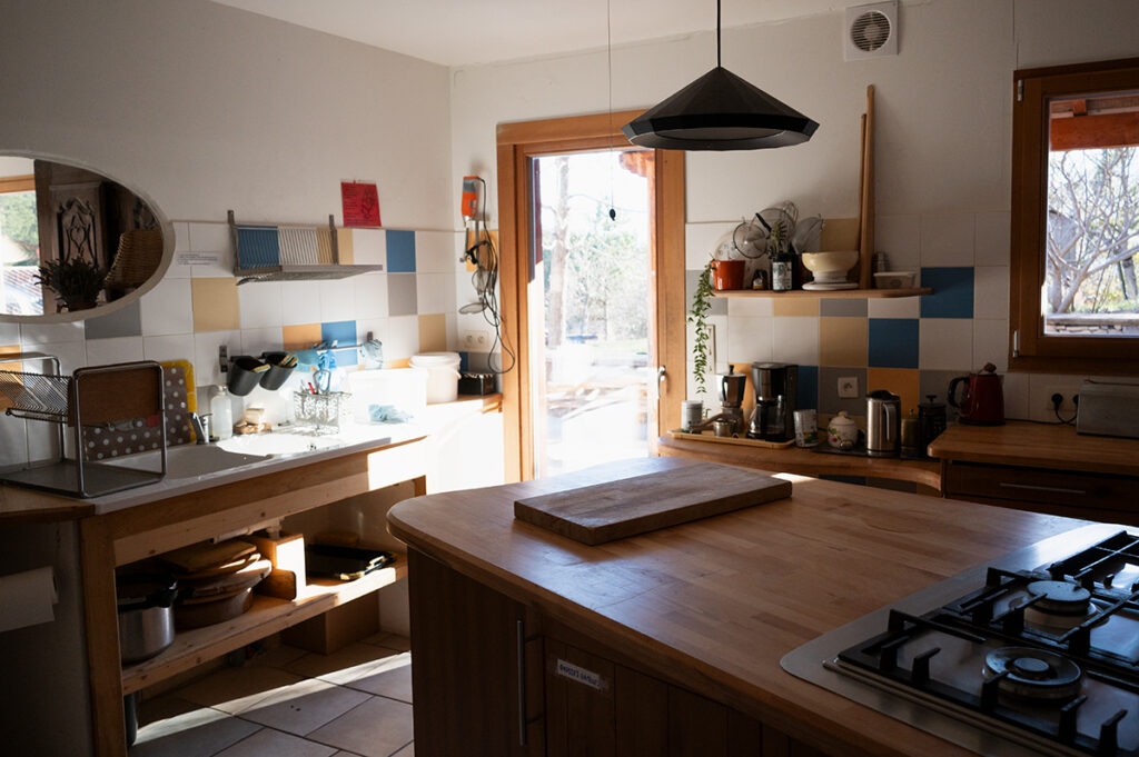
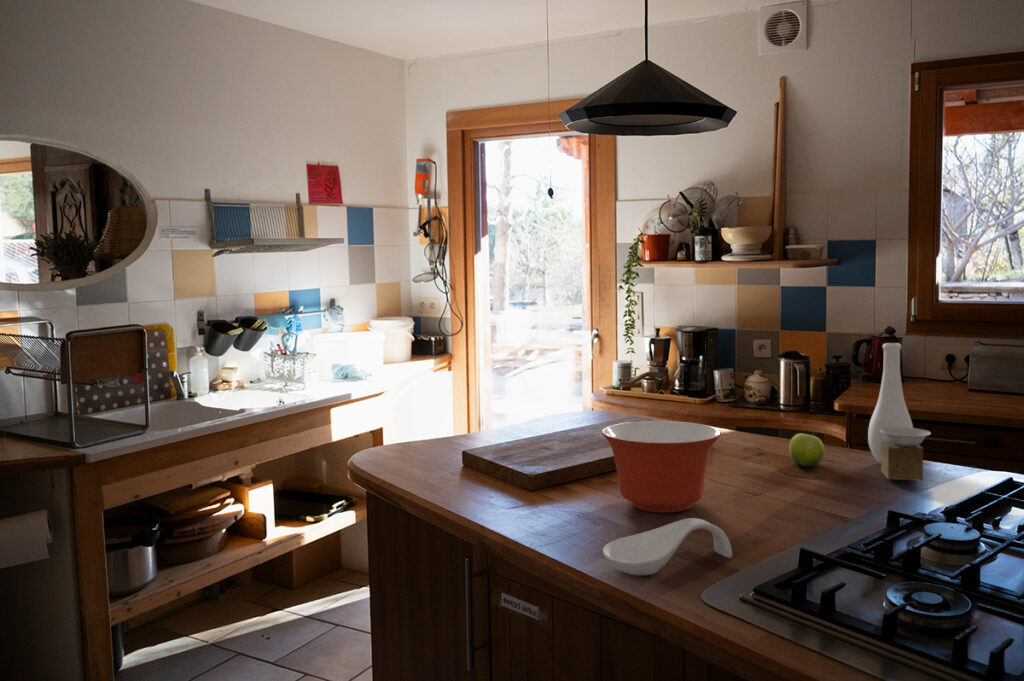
+ mixing bowl (661, 467)
+ fruit (806, 448)
+ spoon rest (667, 544)
+ vase (898, 408)
